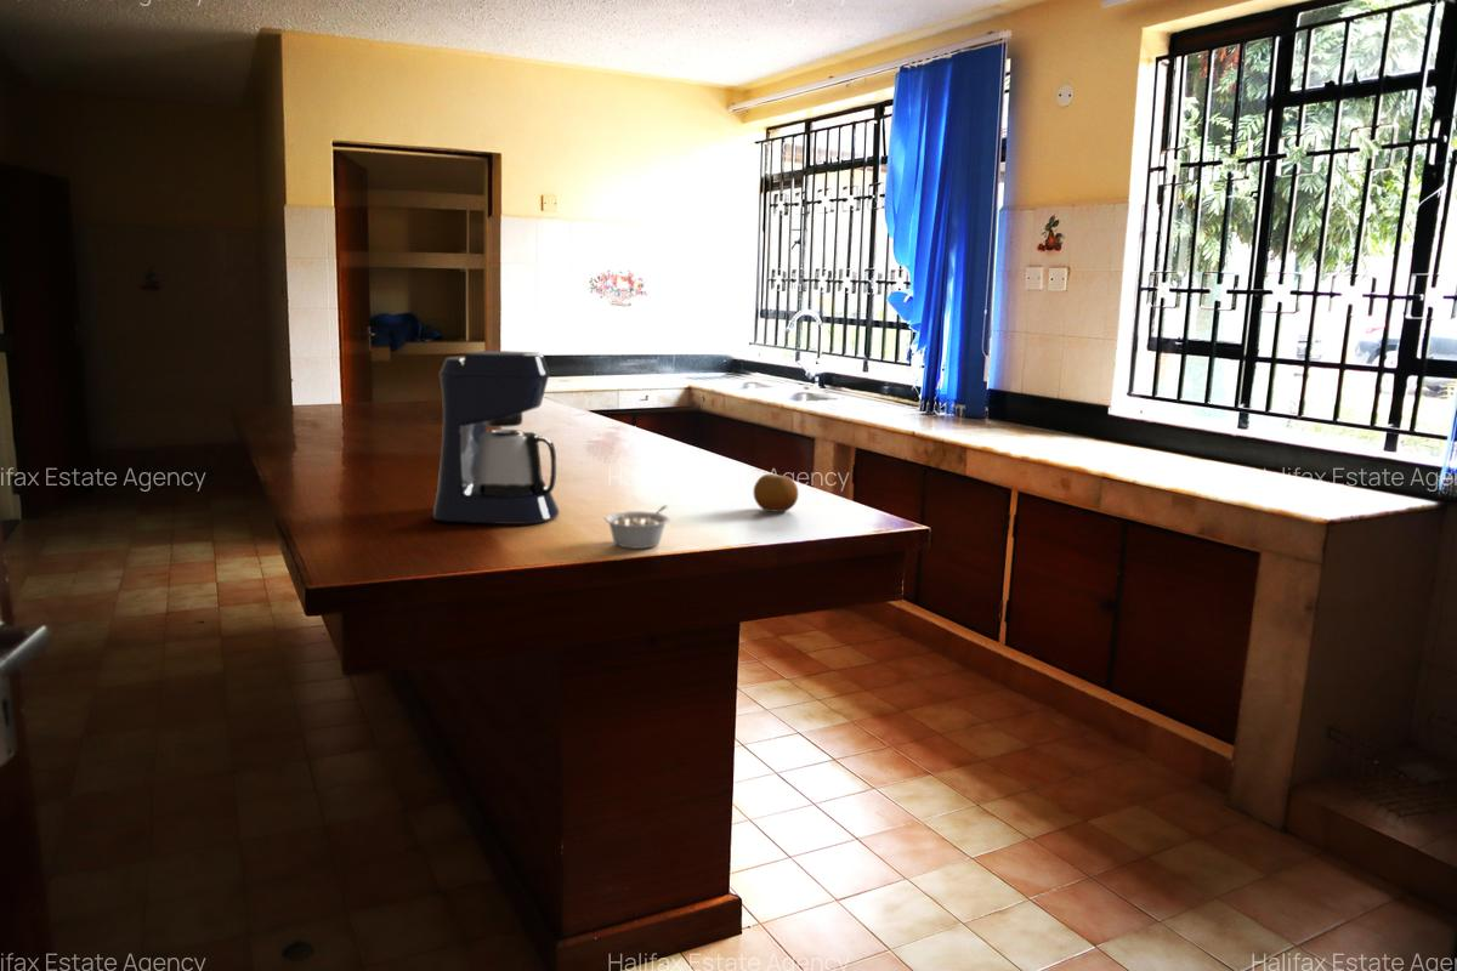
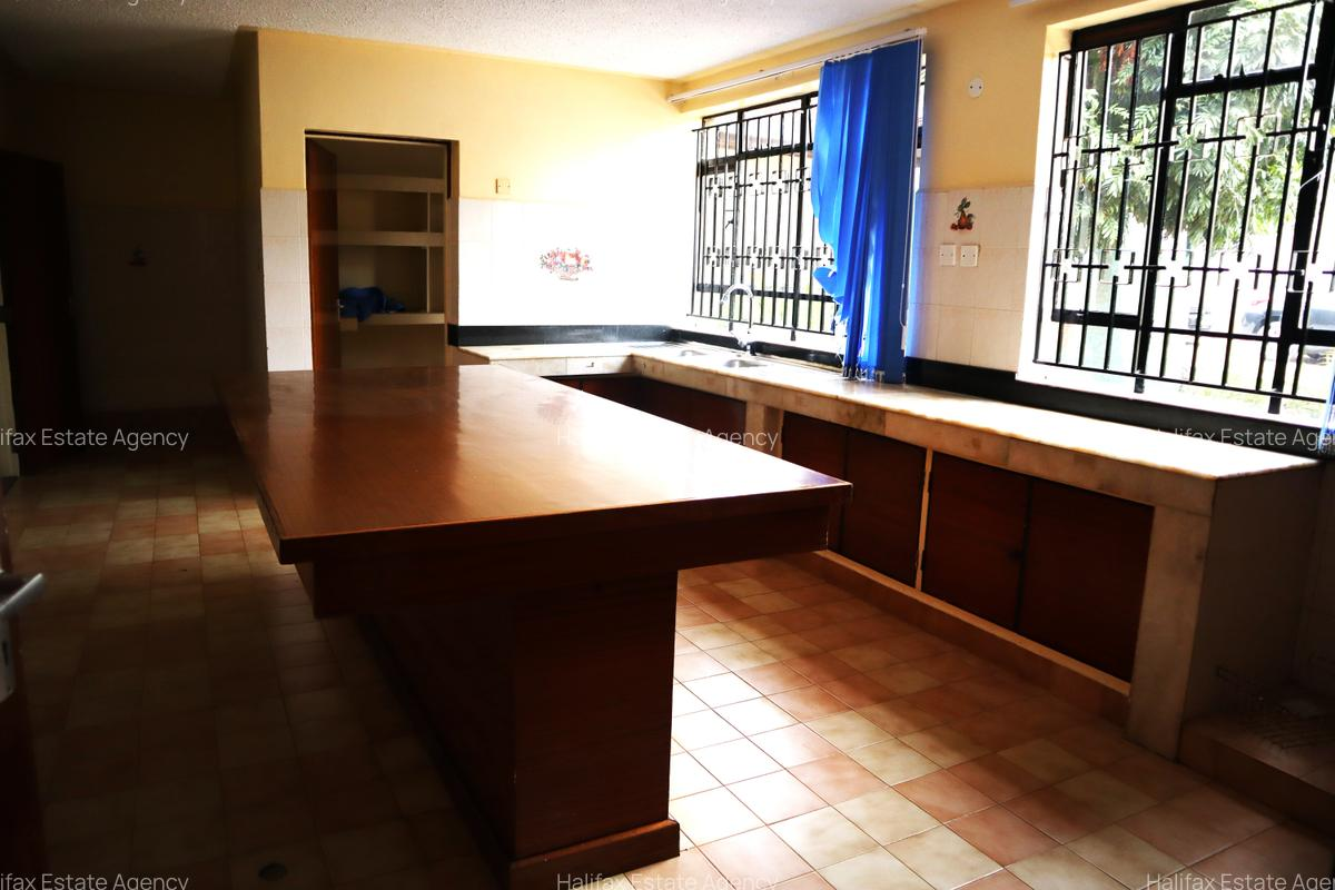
- fruit (776, 492)
- legume (636, 527)
- coffee maker (495, 433)
